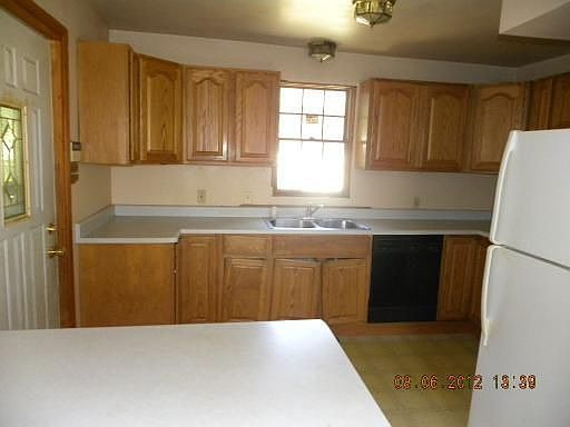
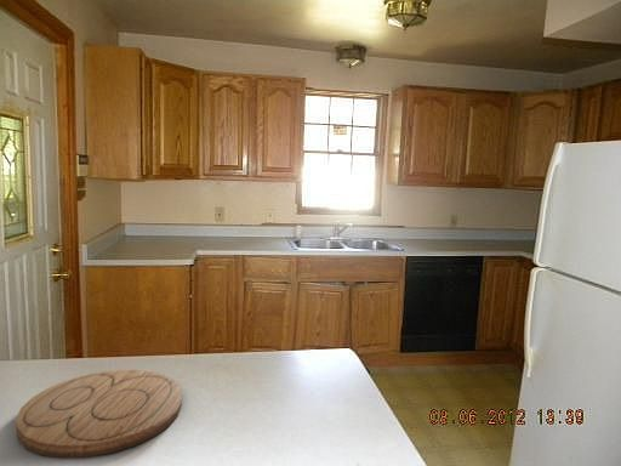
+ cutting board (104, 407)
